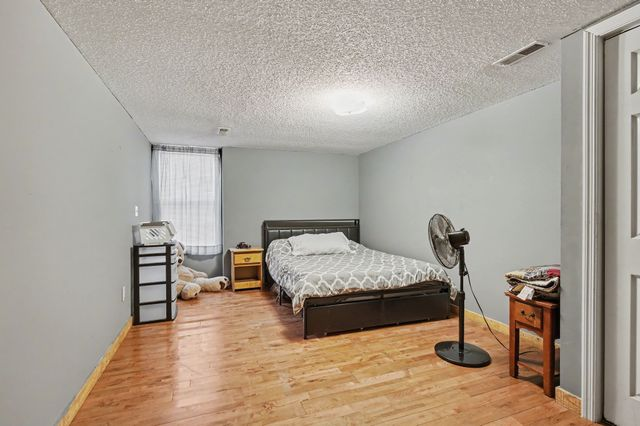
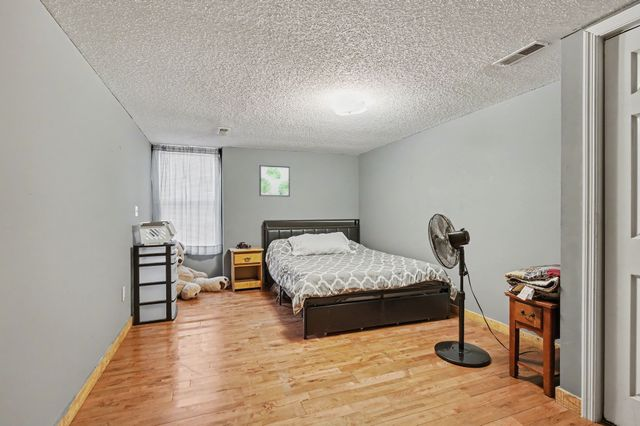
+ wall art (274, 181)
